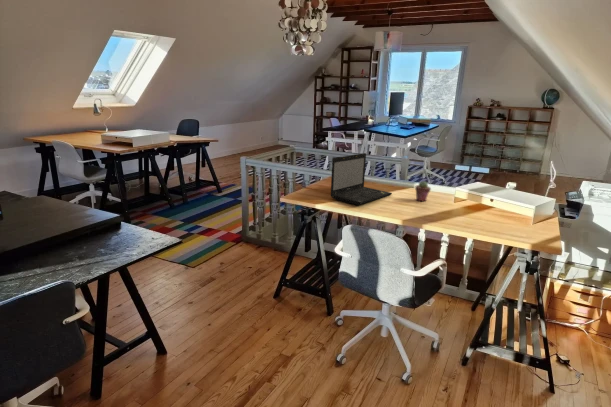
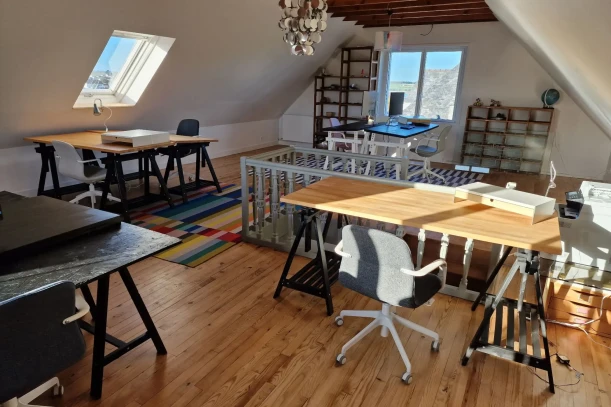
- laptop (362, 177)
- potted succulent (422, 190)
